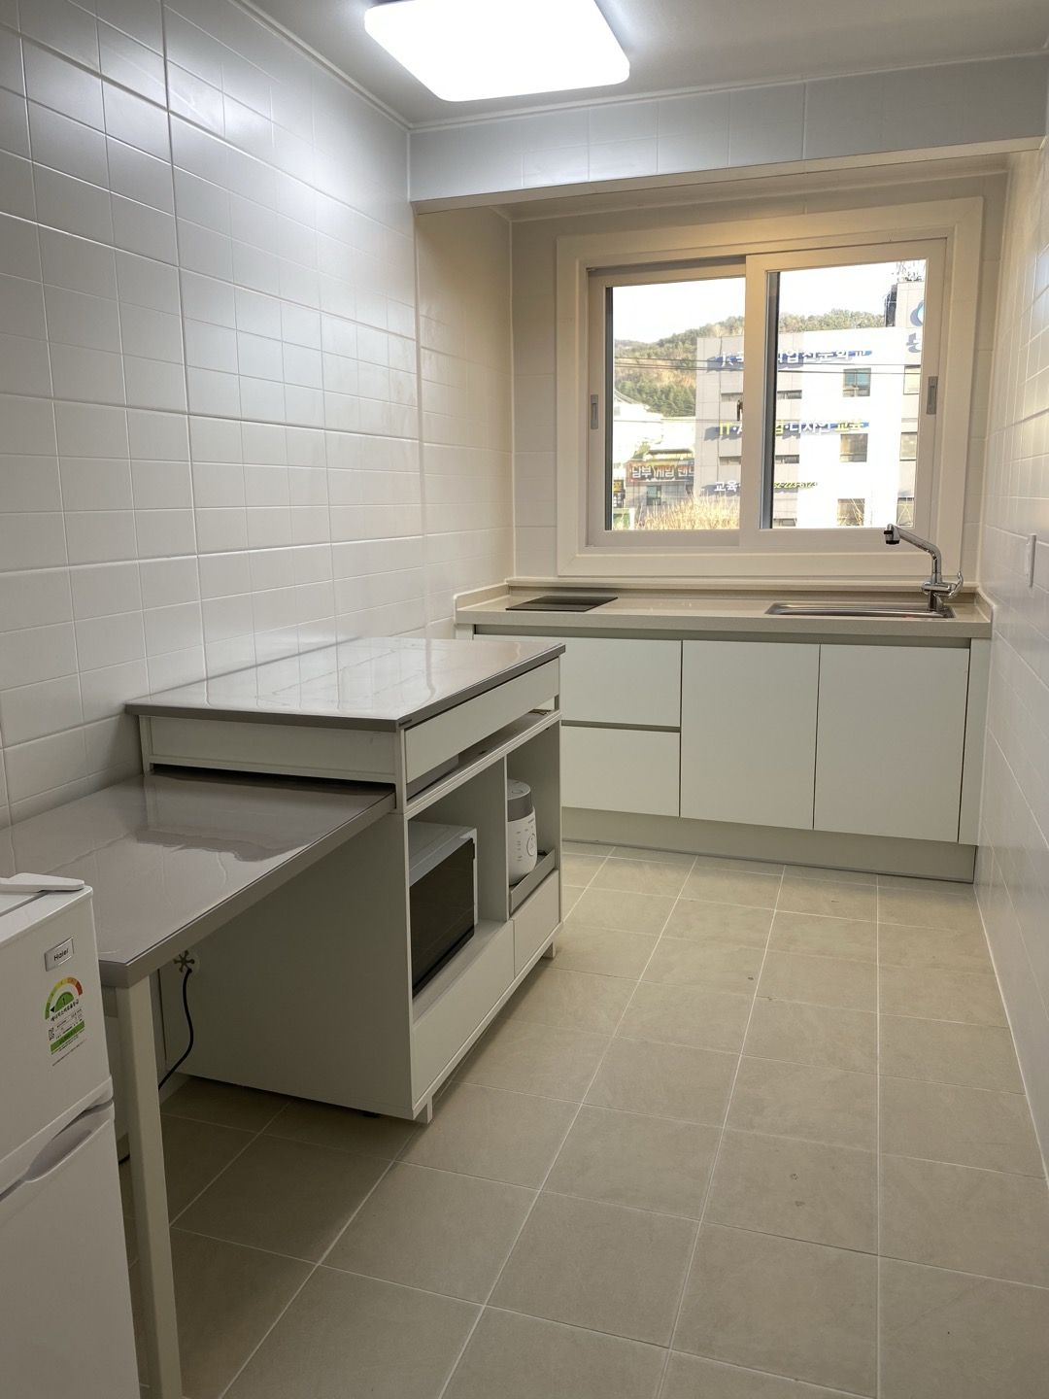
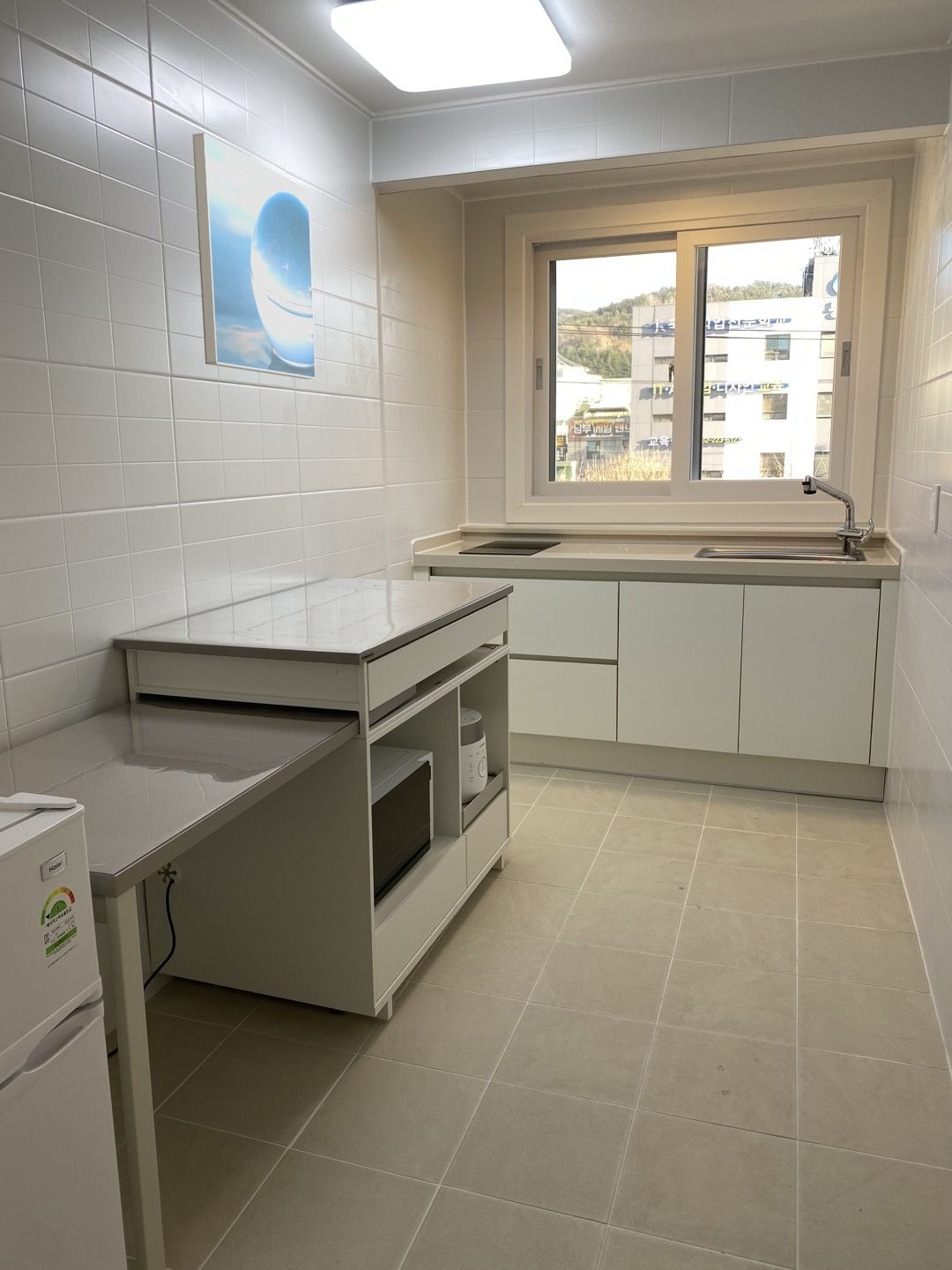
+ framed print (261, 270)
